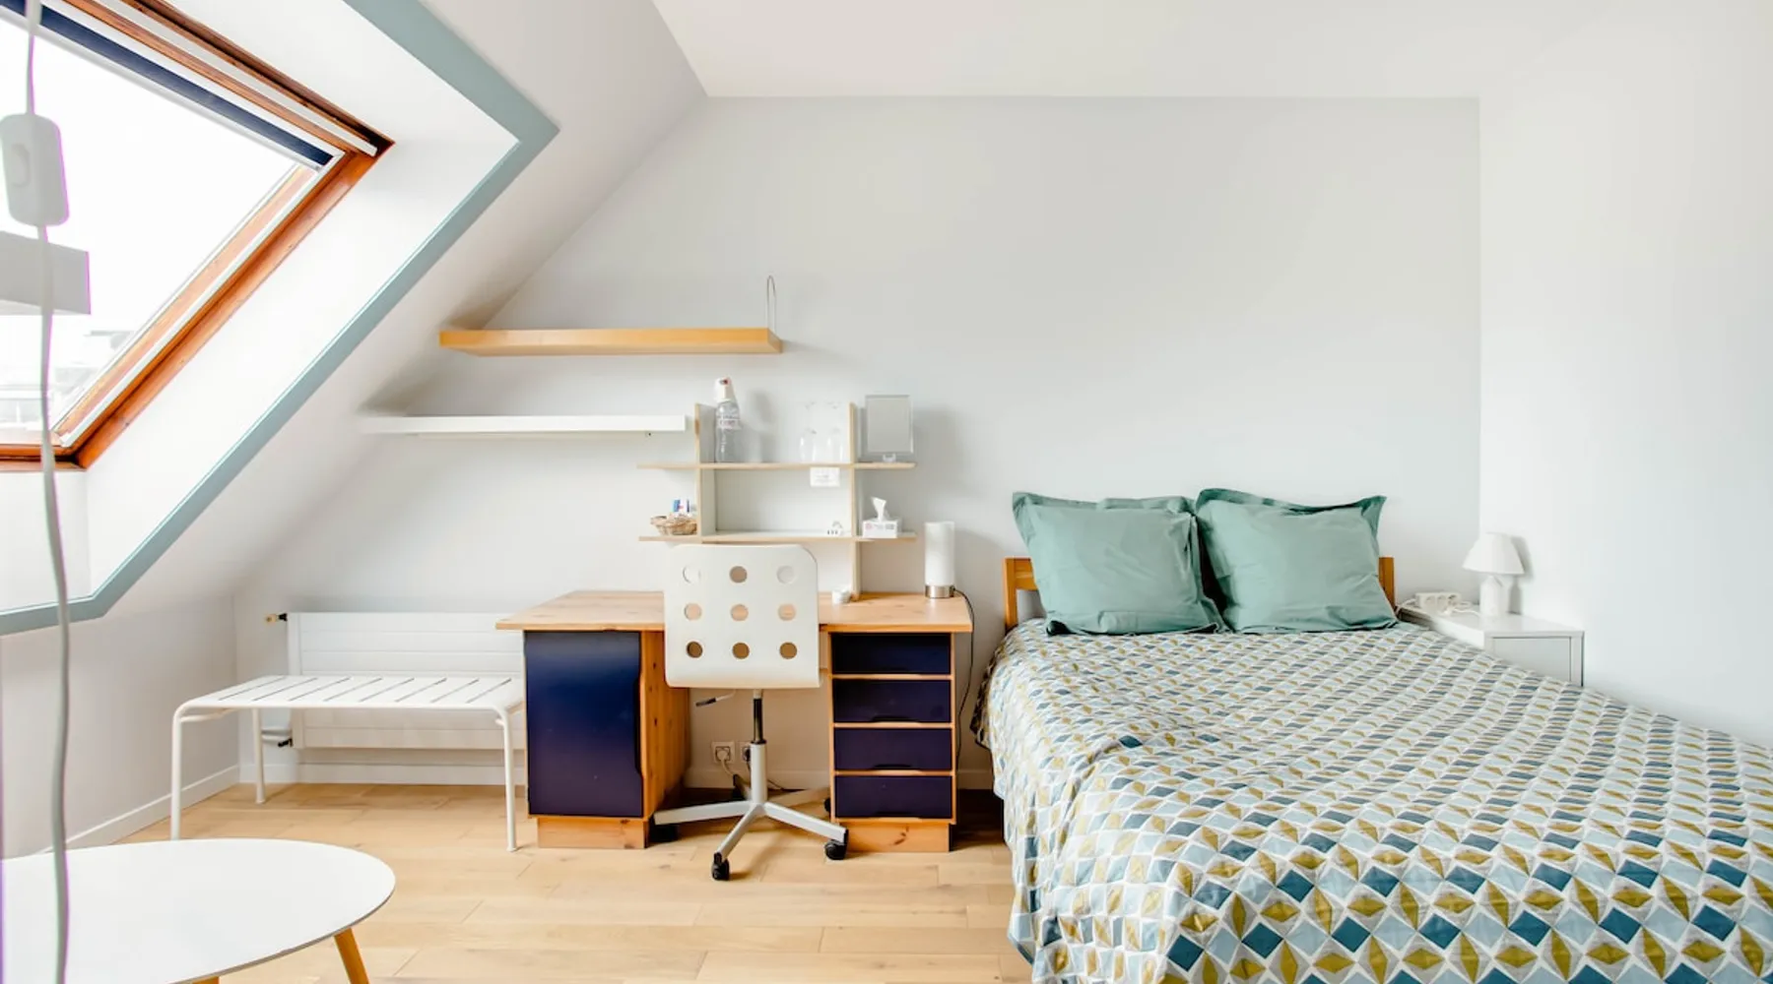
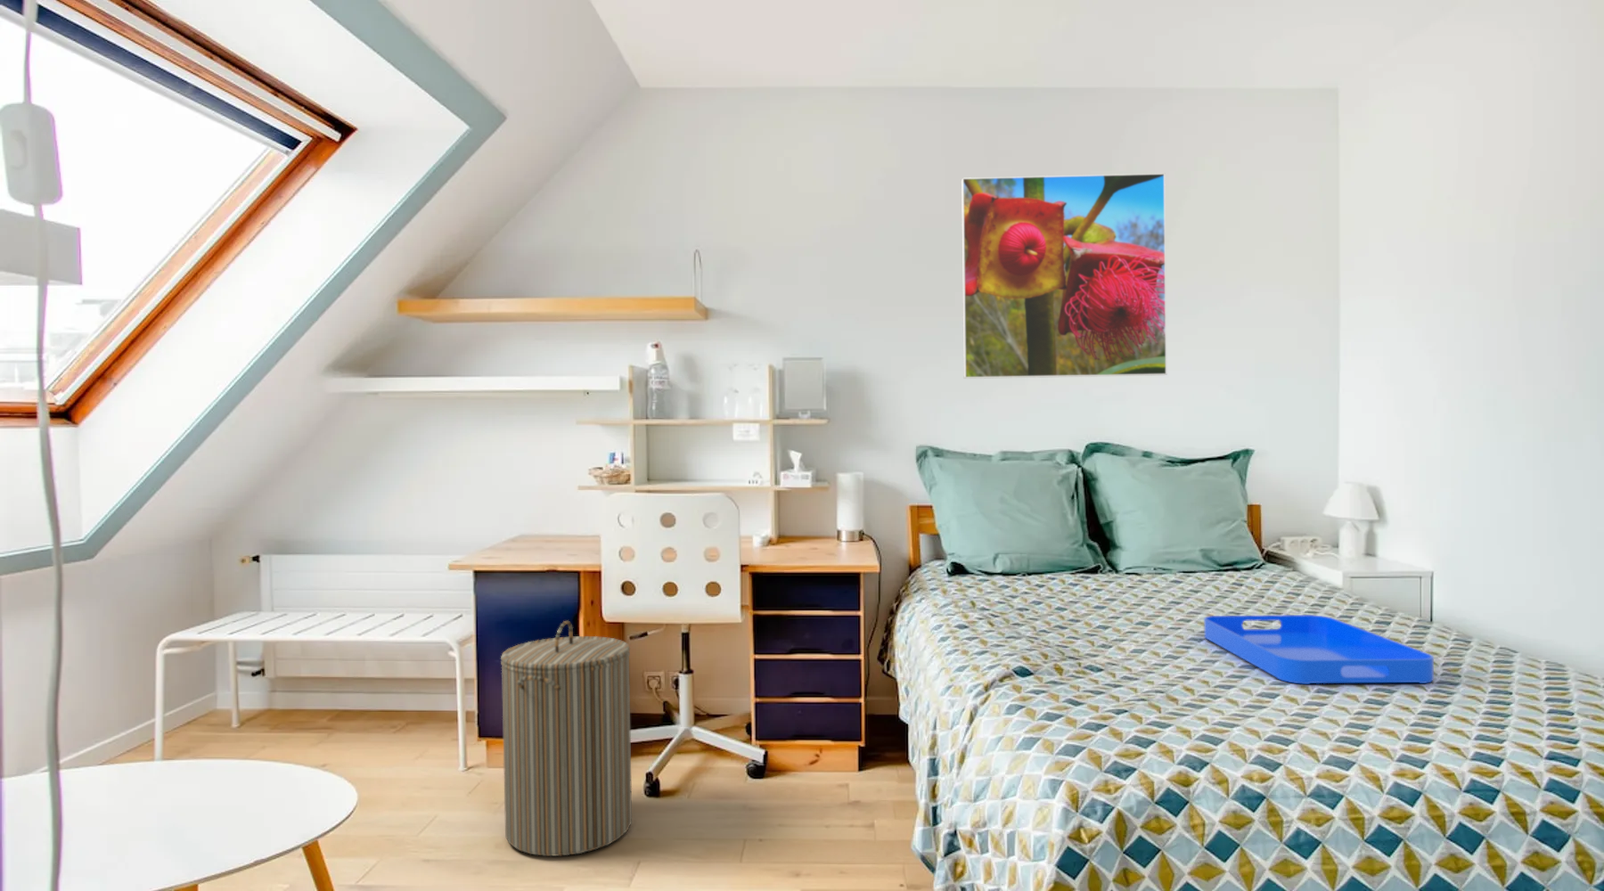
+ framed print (1063, 277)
+ serving tray (1308, 646)
+ laundry hamper (567, 724)
